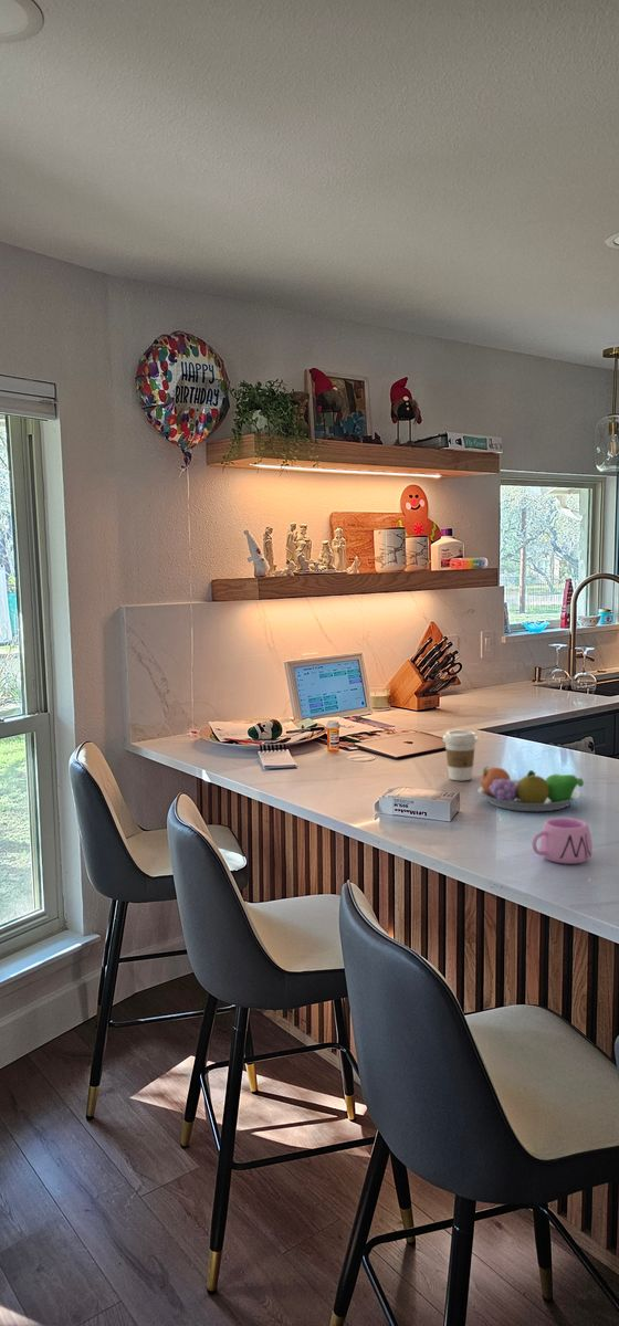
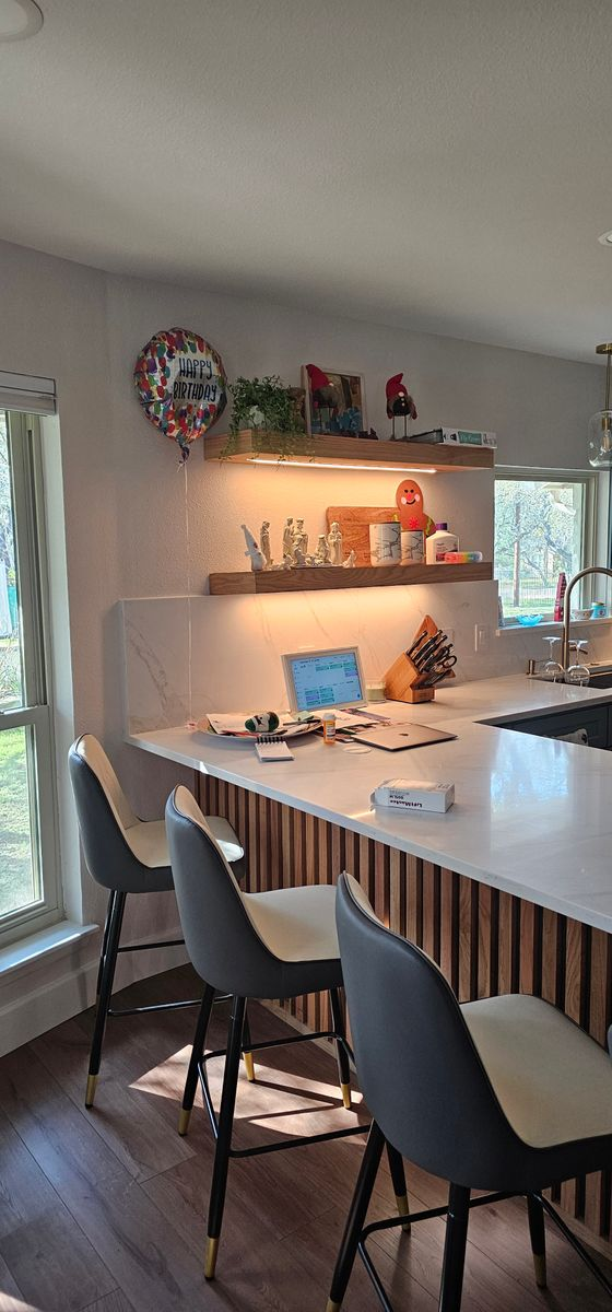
- coffee cup (460, 755)
- fruit bowl (531, 782)
- mug (559, 841)
